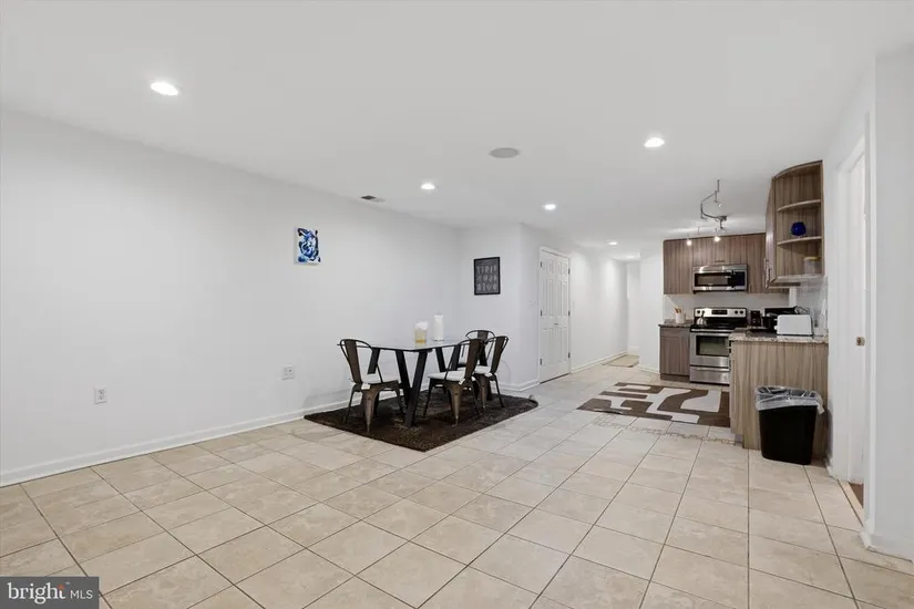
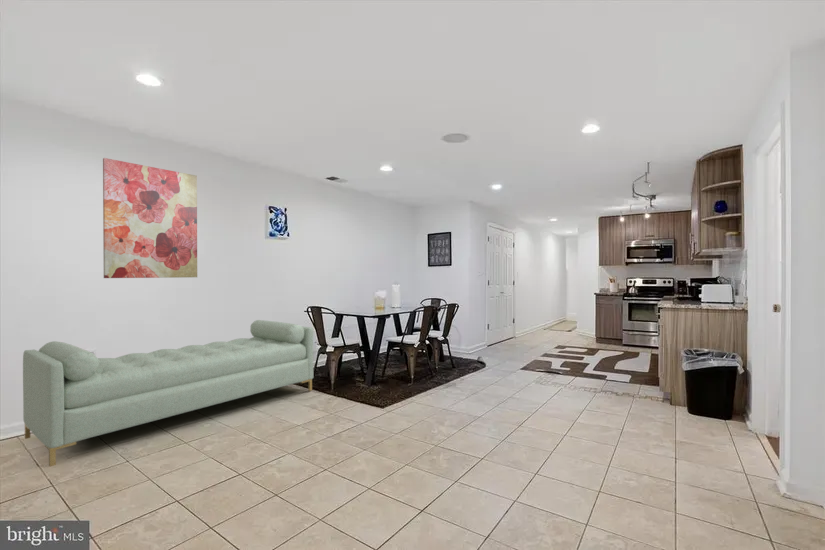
+ wall art (154, 222)
+ sofa (193, 370)
